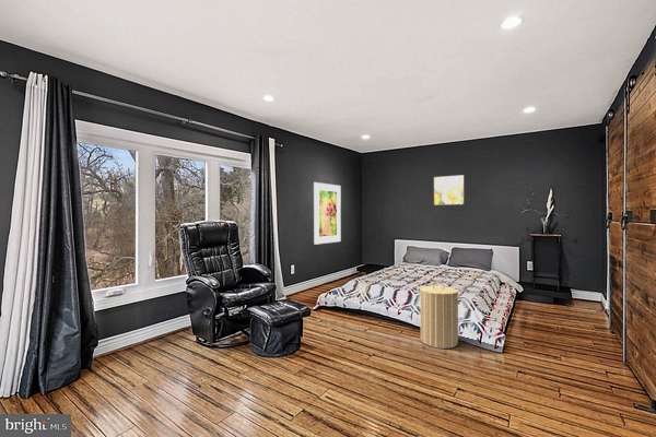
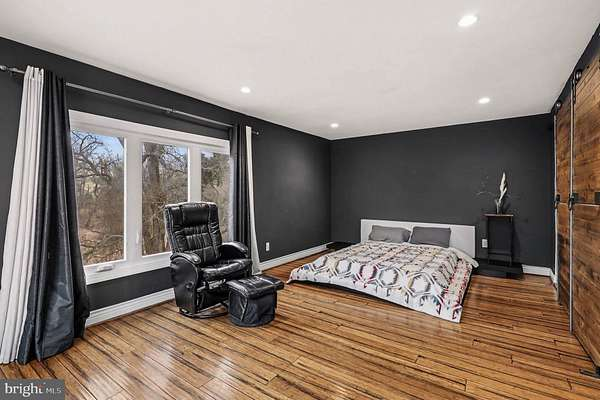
- laundry hamper (438, 310)
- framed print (328, 213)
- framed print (448, 190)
